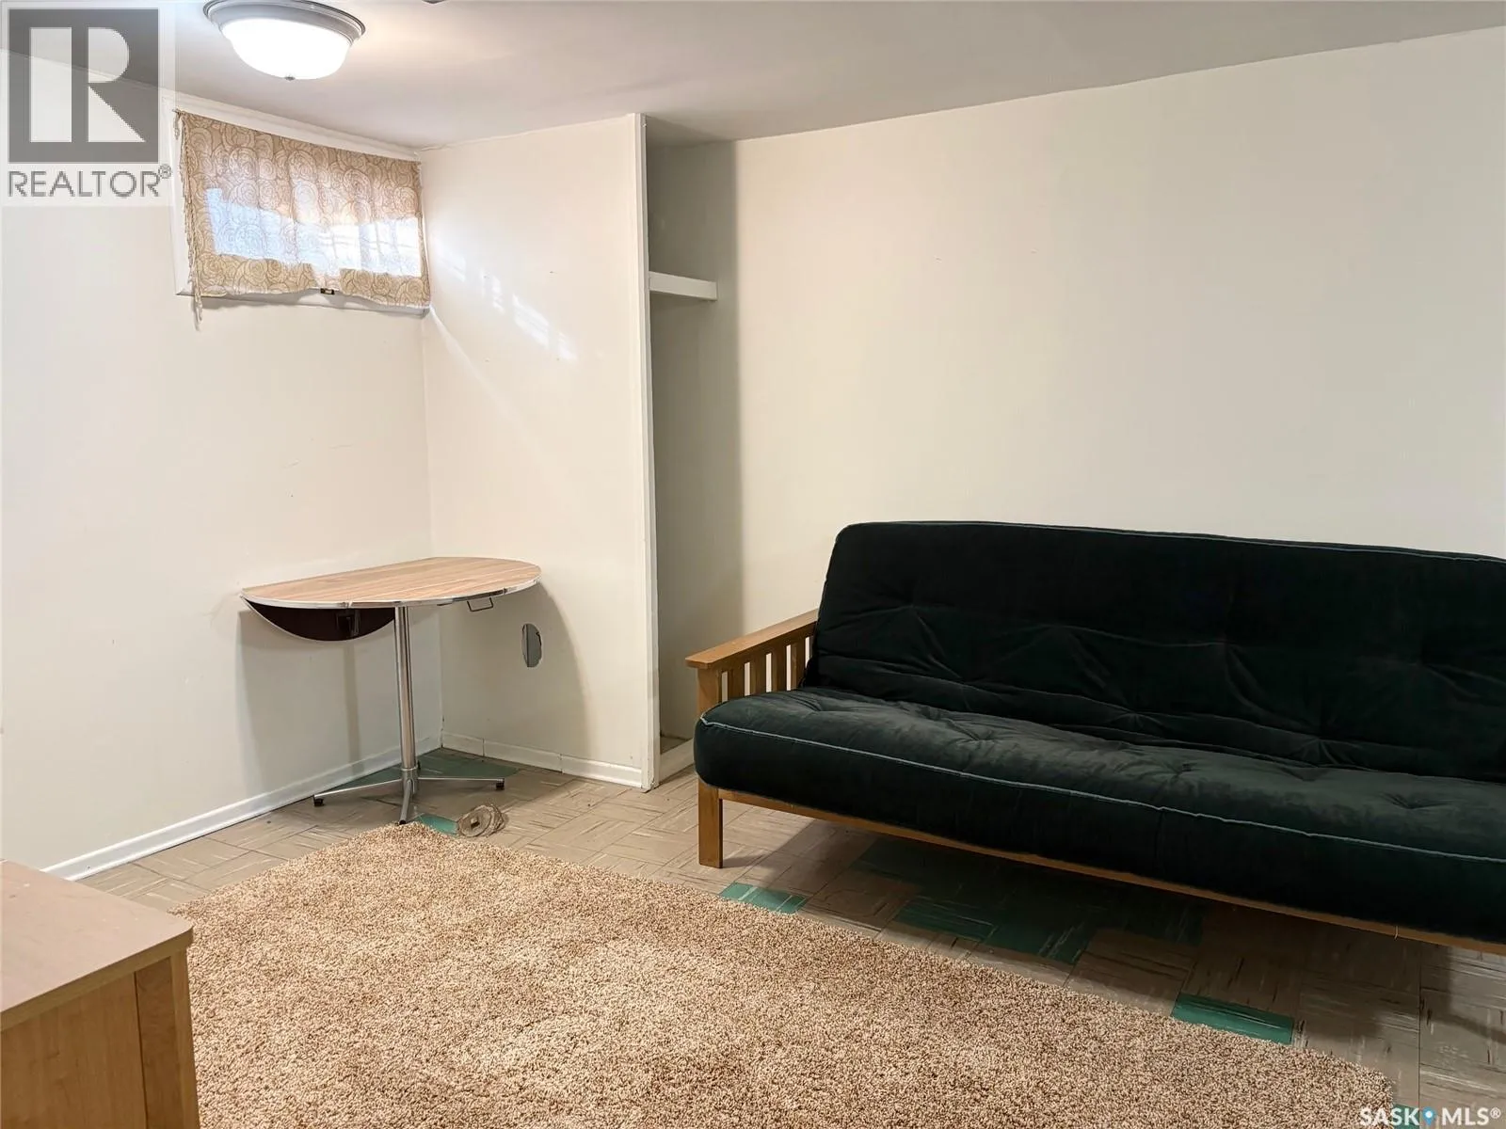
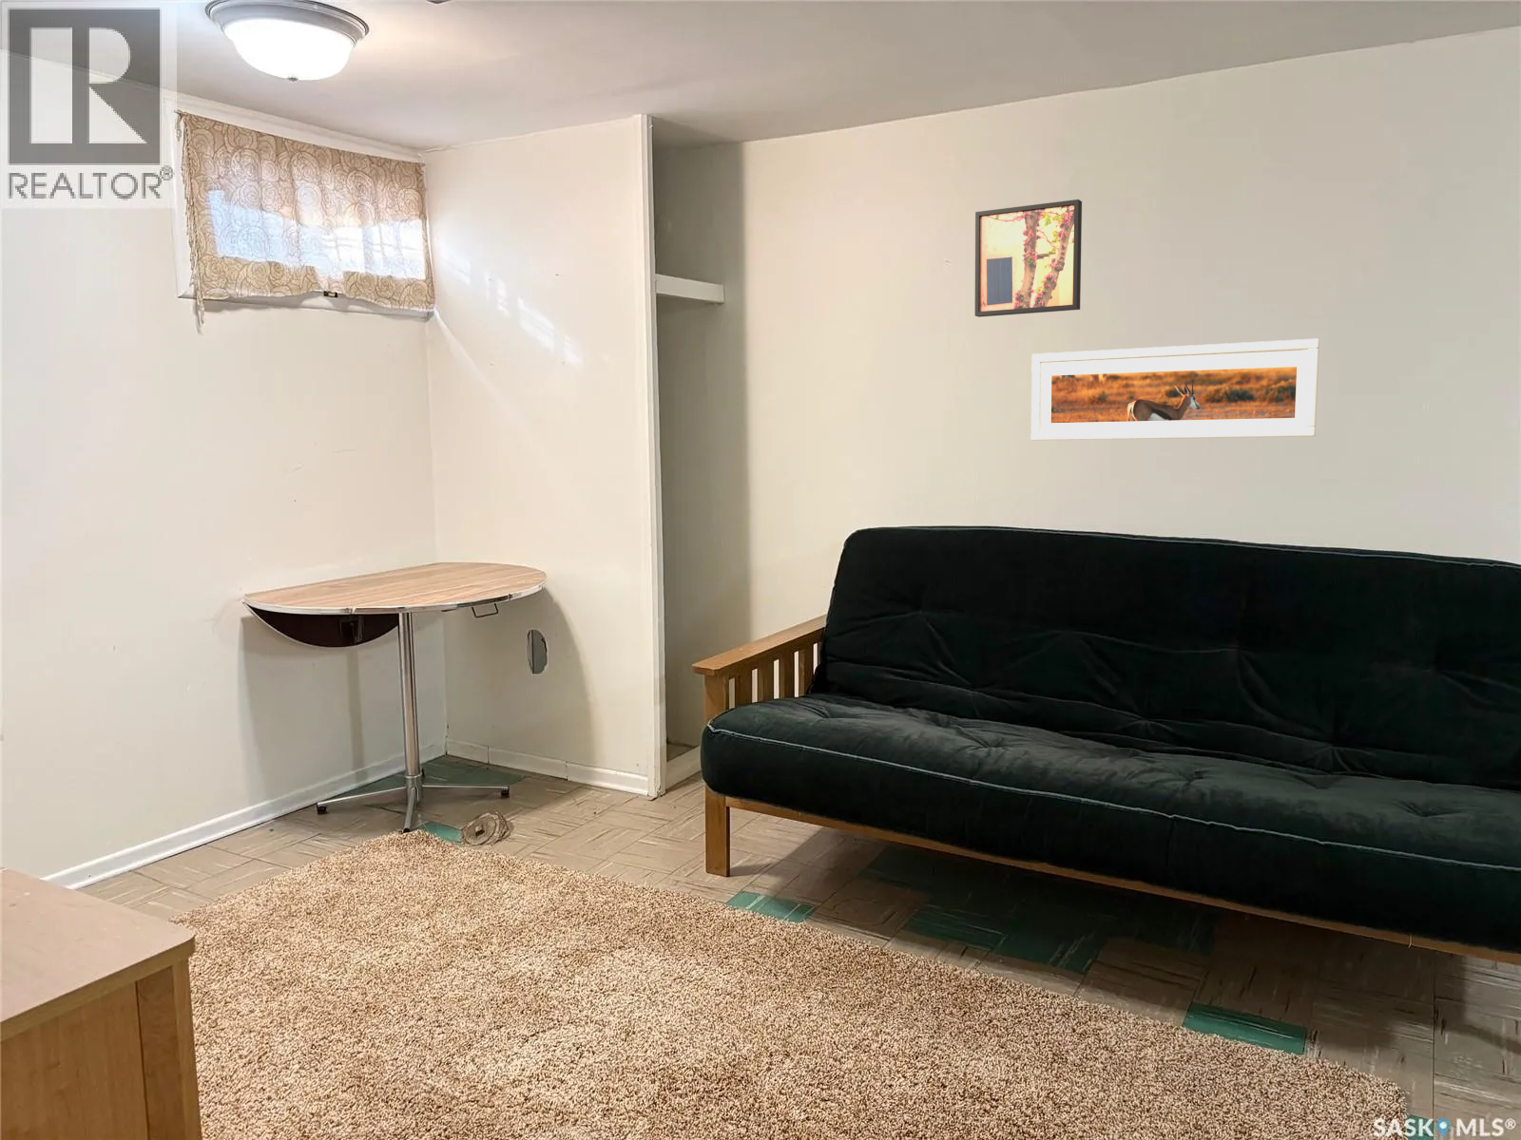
+ wall art (1026, 260)
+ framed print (1165, 393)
